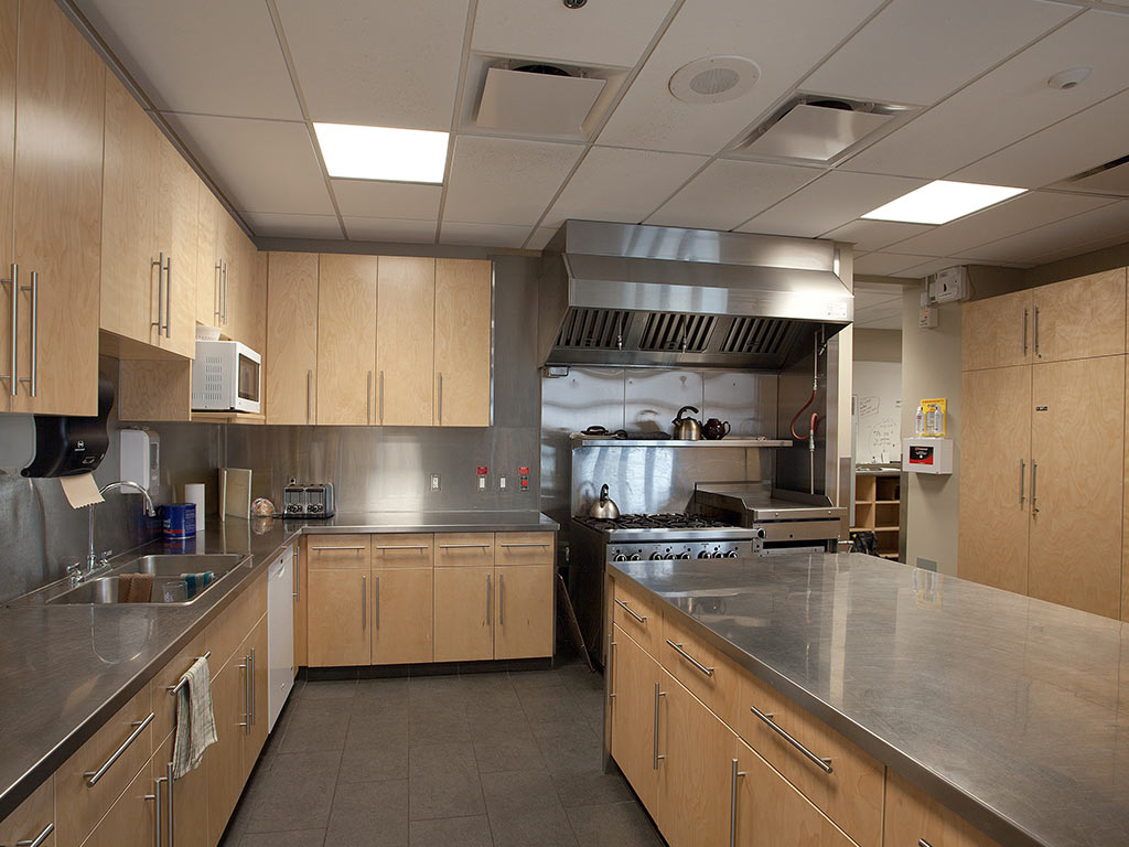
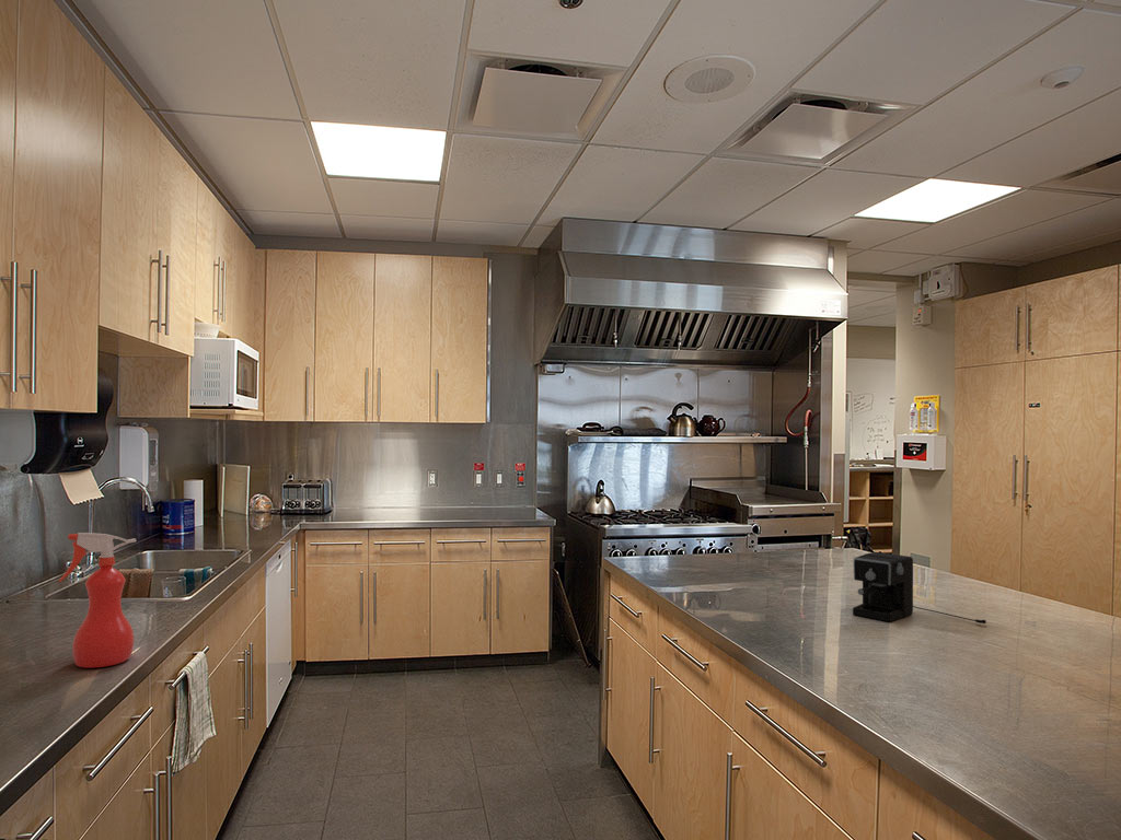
+ coffee maker (912, 590)
+ spray bottle (97, 596)
